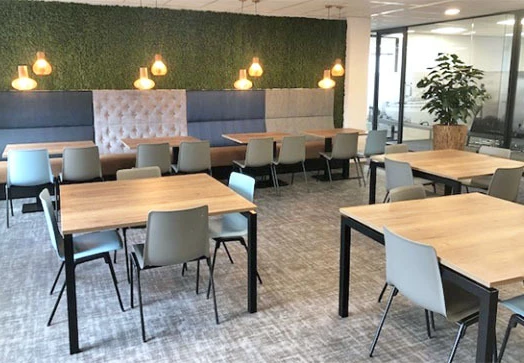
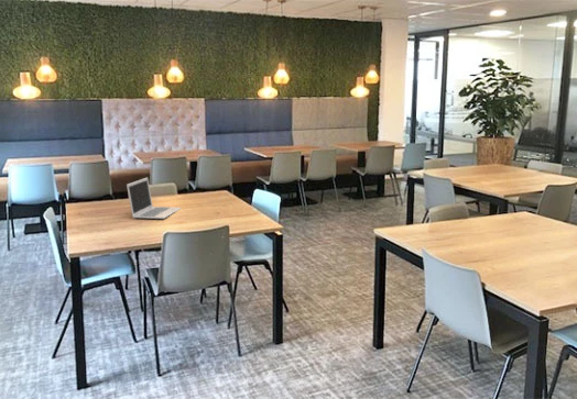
+ laptop (151, 199)
